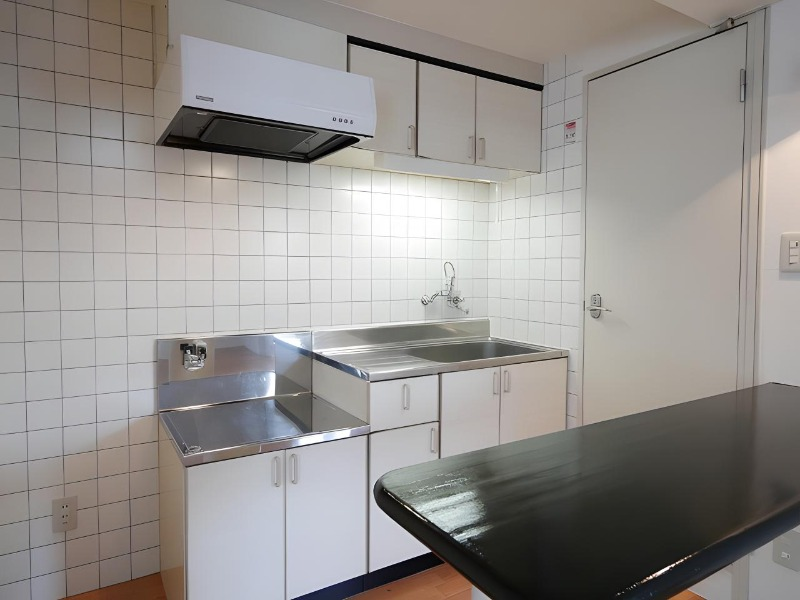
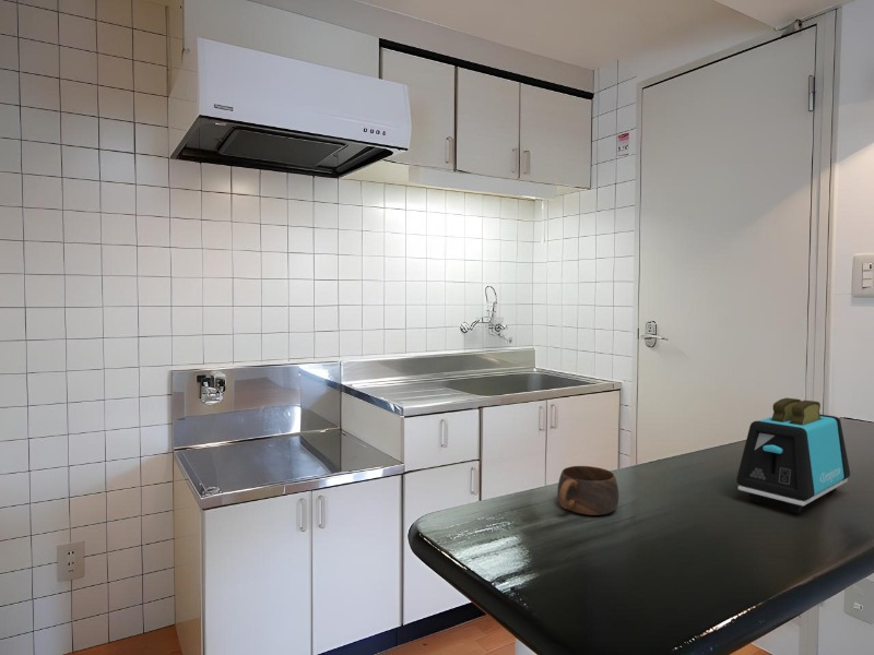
+ toaster (795, 448)
+ cup (580, 490)
